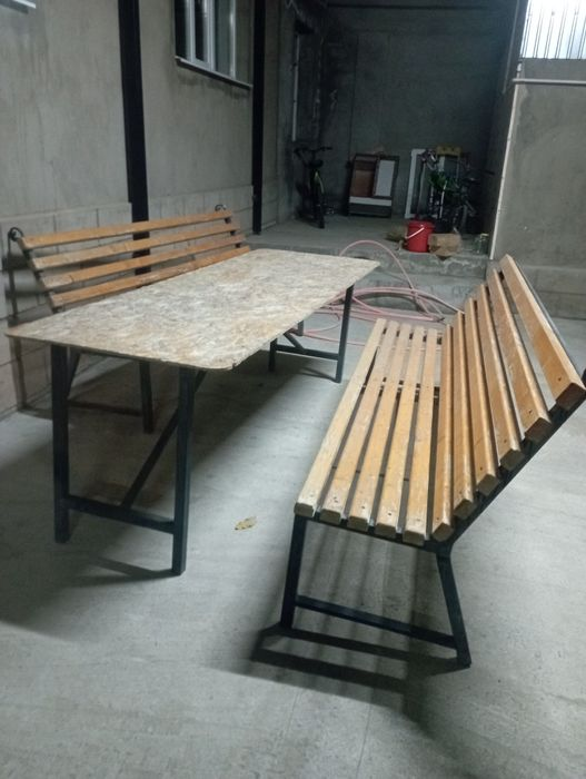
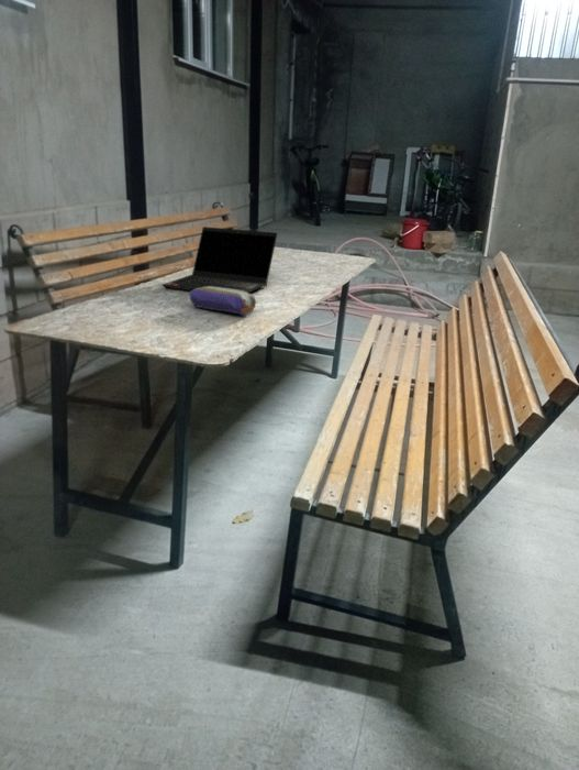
+ pencil case (222, 299)
+ laptop computer (221, 260)
